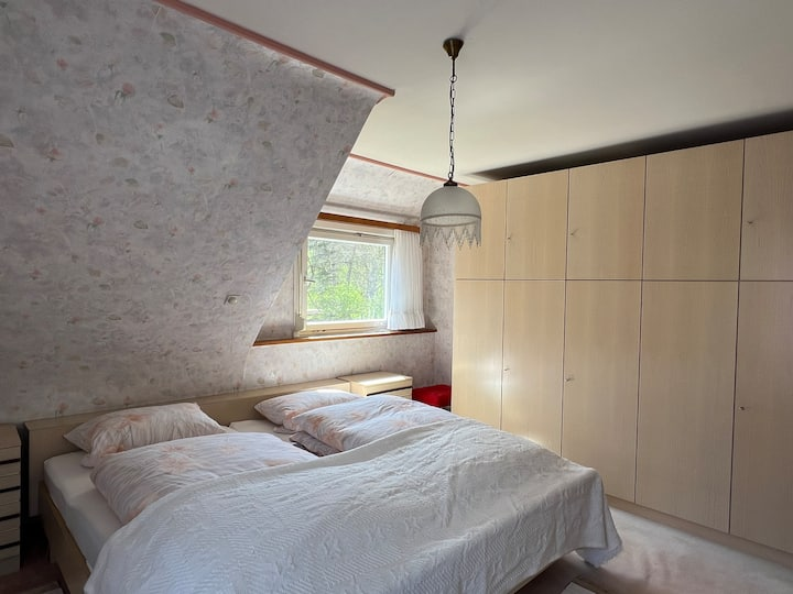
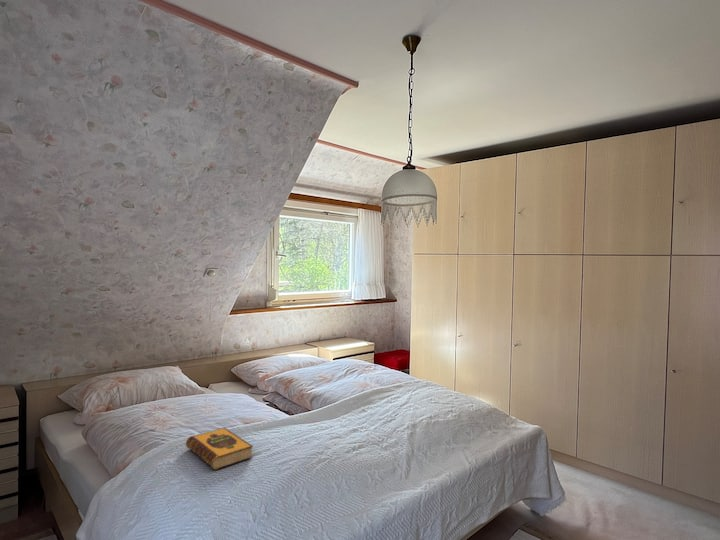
+ hardback book (218, 447)
